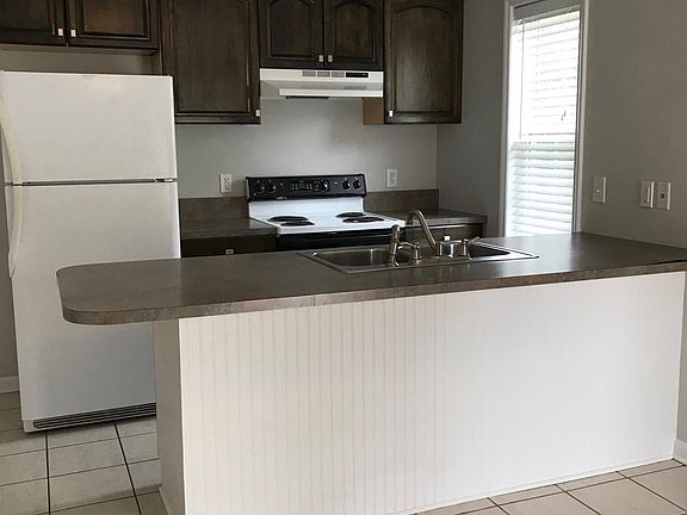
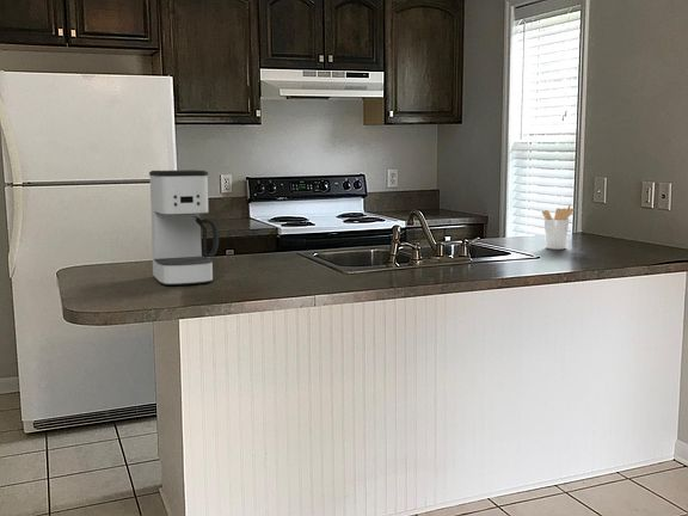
+ coffee maker (185, 225)
+ utensil holder (559, 226)
